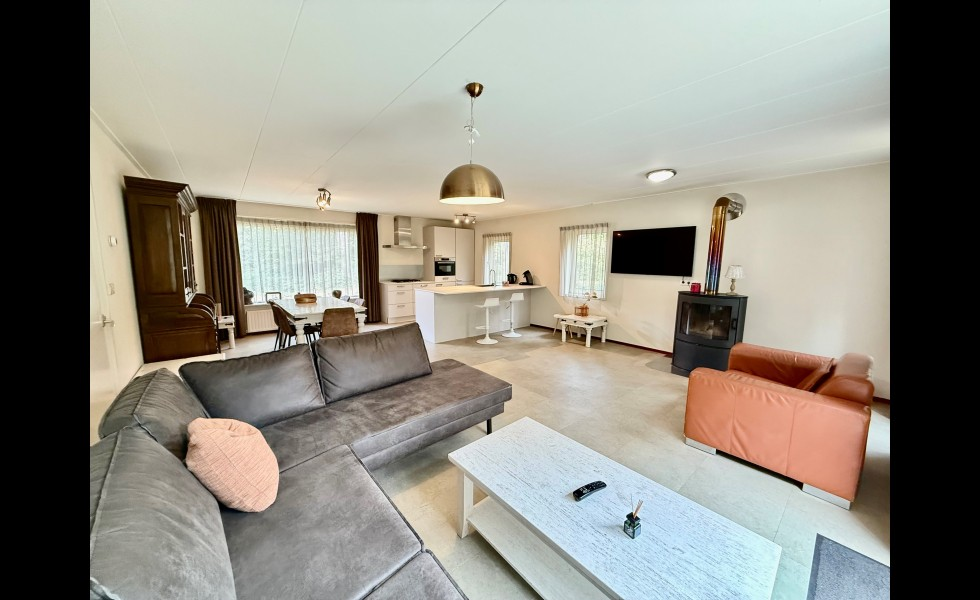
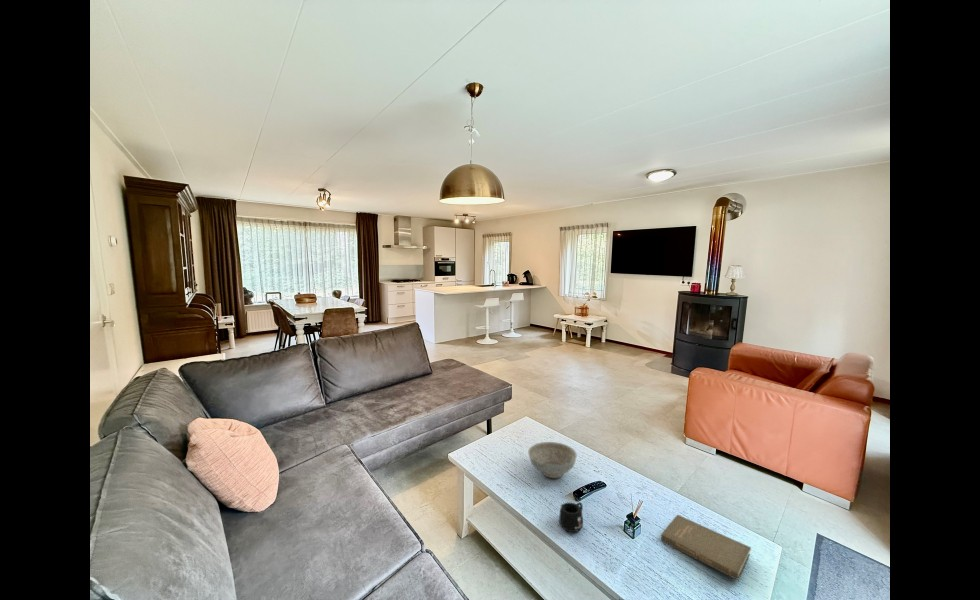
+ decorative bowl (552, 462)
+ mug (573, 514)
+ book (704, 544)
